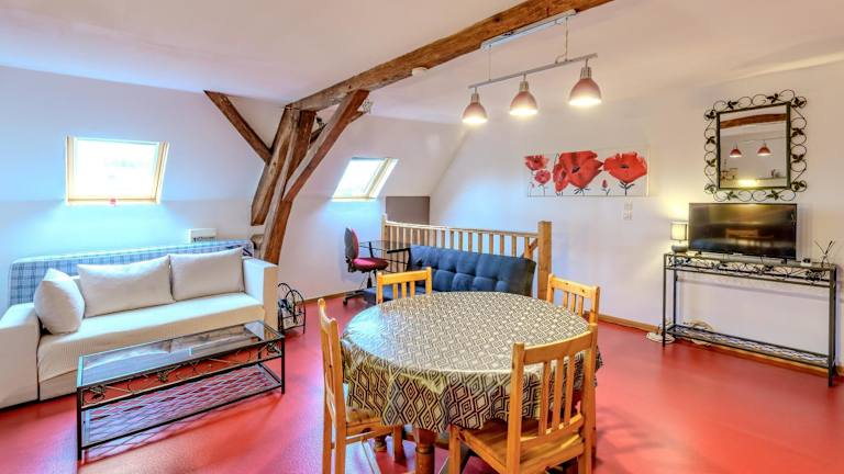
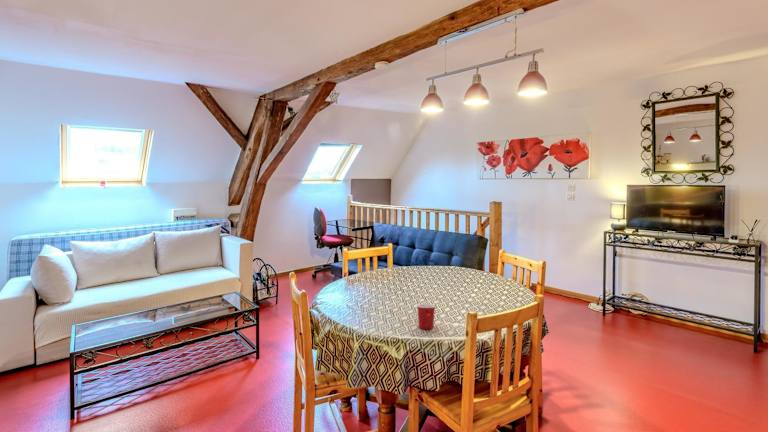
+ mug (426, 317)
